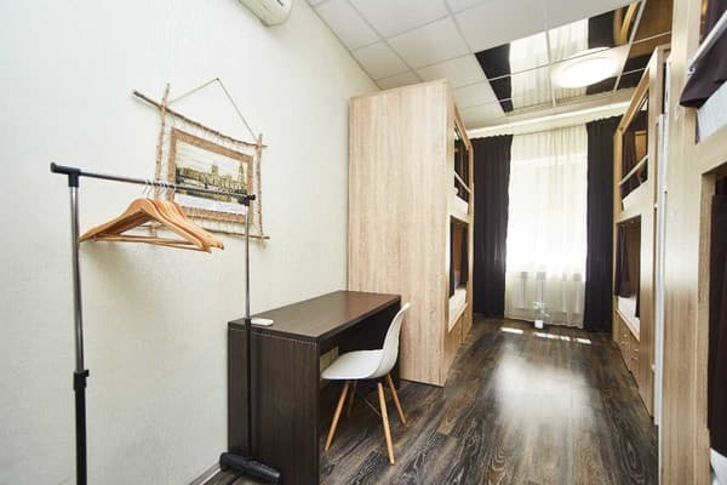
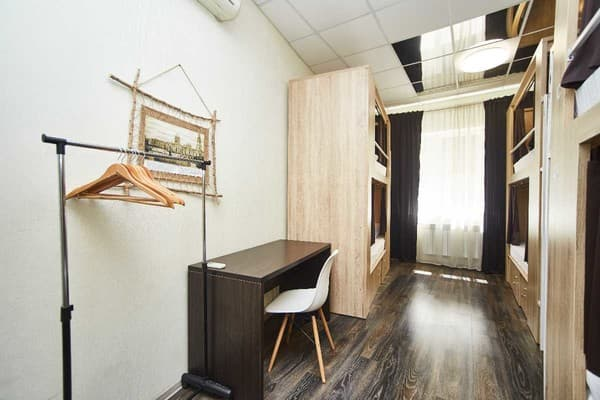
- potted plant (539, 314)
